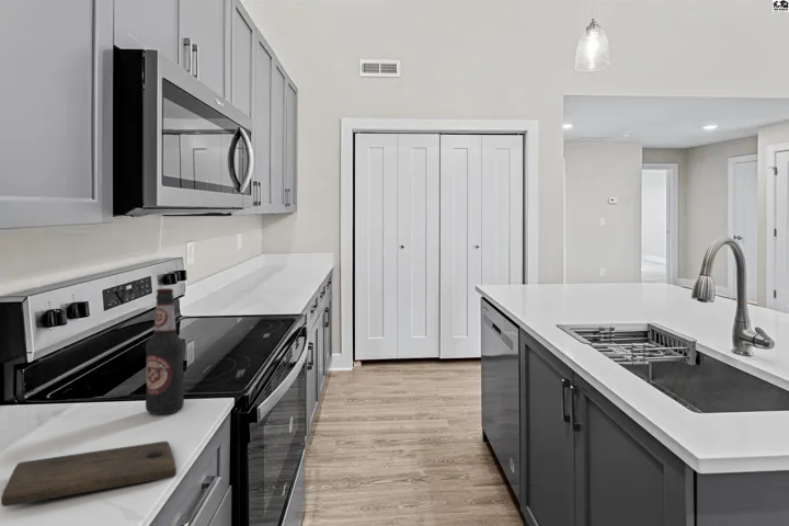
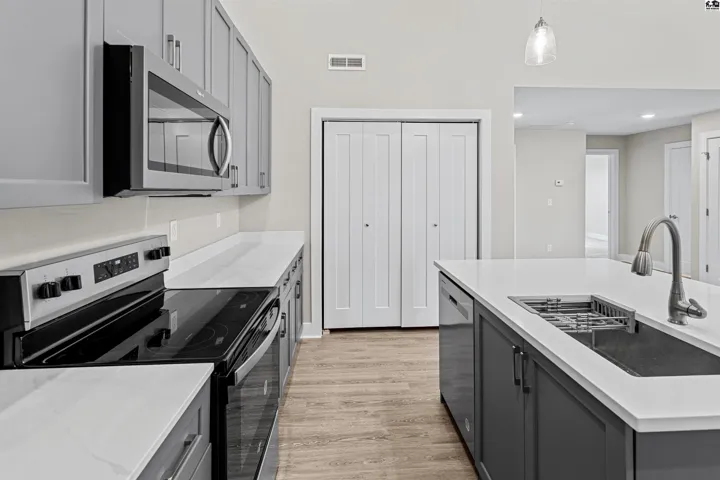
- cutting board (95, 469)
- bottle (164, 350)
